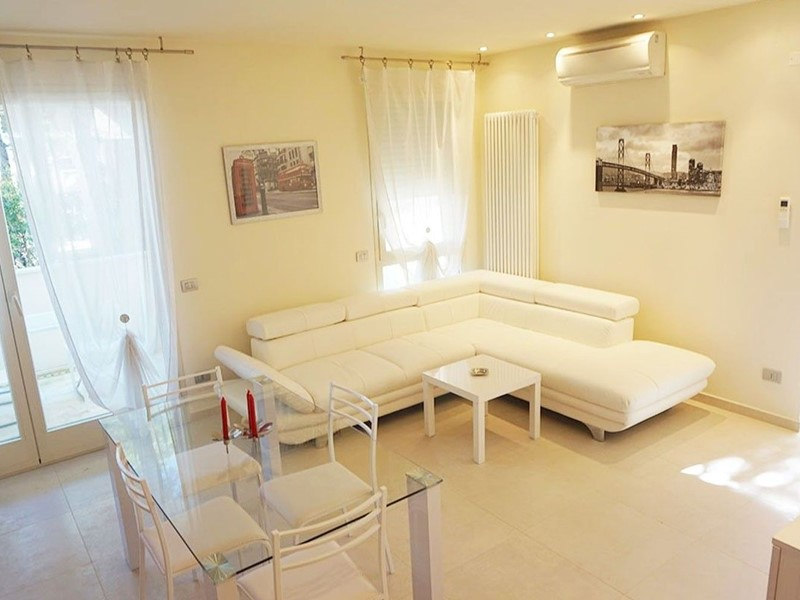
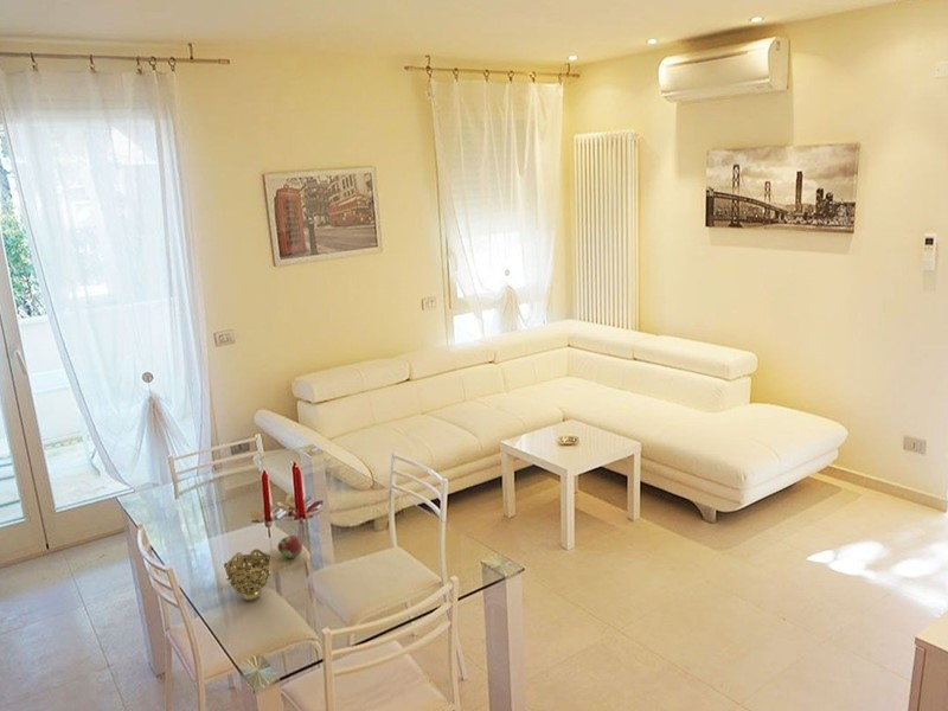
+ fruit (289, 546)
+ decorative bowl (249, 578)
